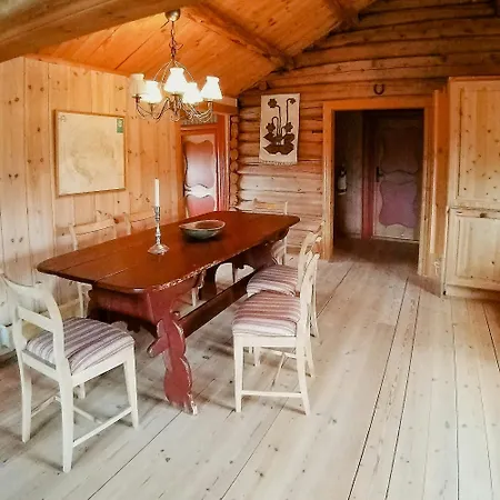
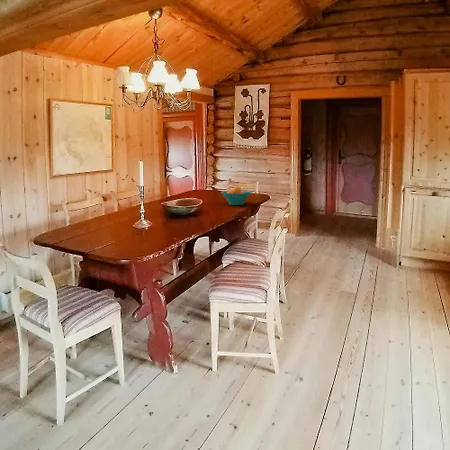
+ fruit bowl (236, 195)
